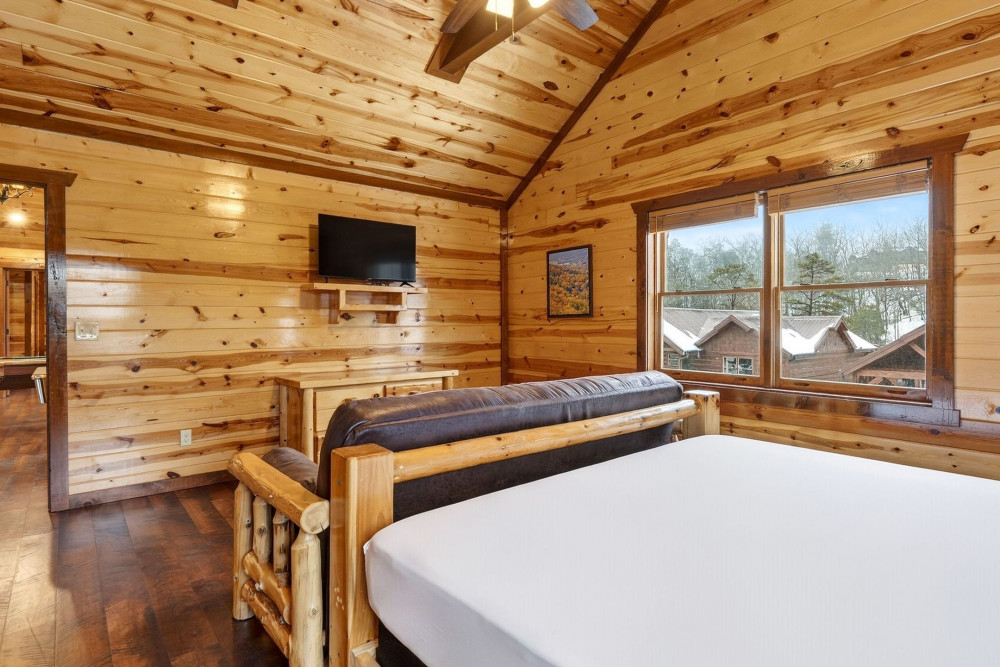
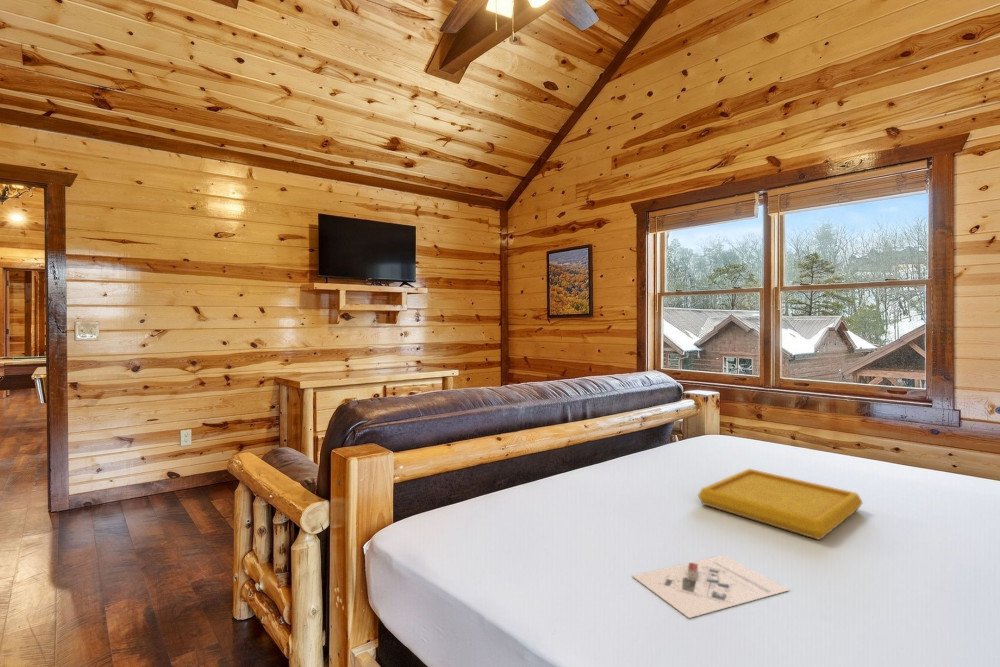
+ architectural model (708, 577)
+ serving tray (778, 498)
